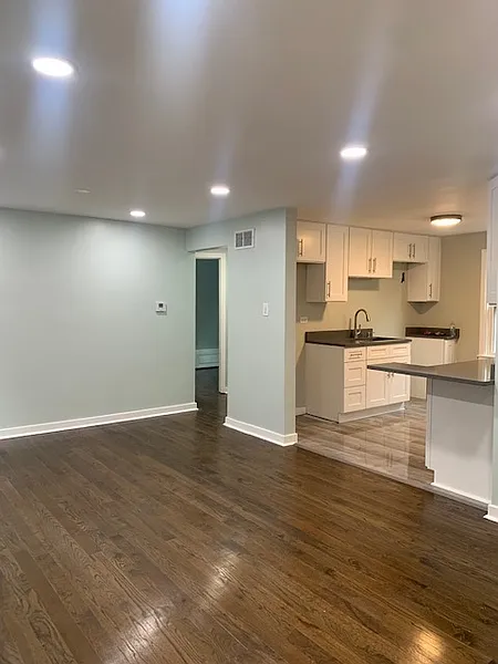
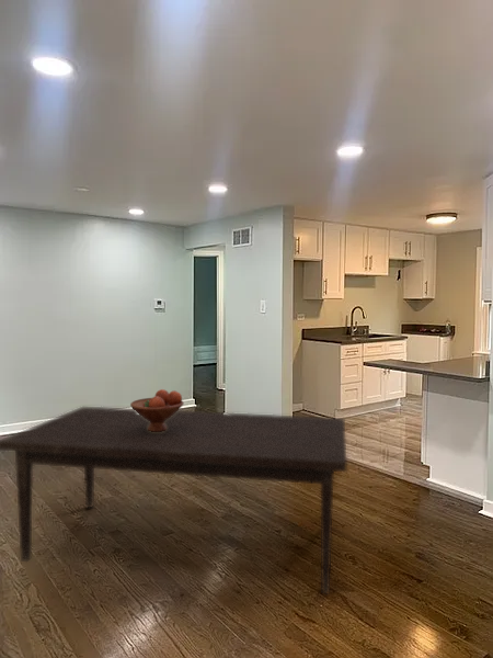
+ dining table (187, 474)
+ fruit bowl (157, 410)
